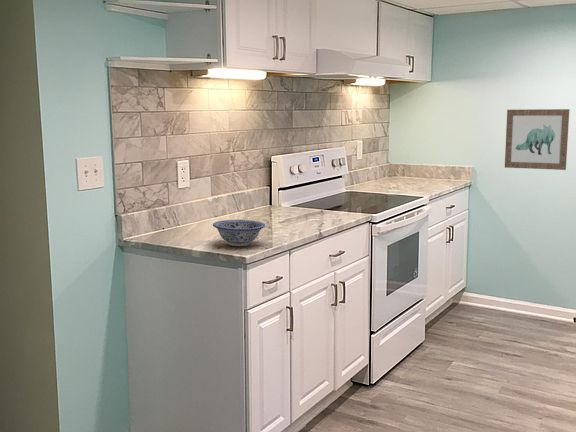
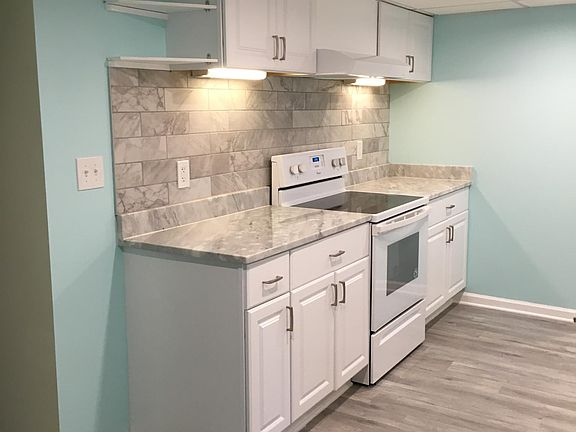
- wall art (536, 139)
- bowl (239, 233)
